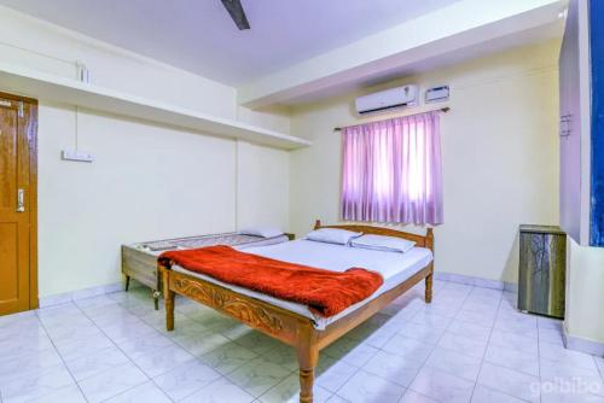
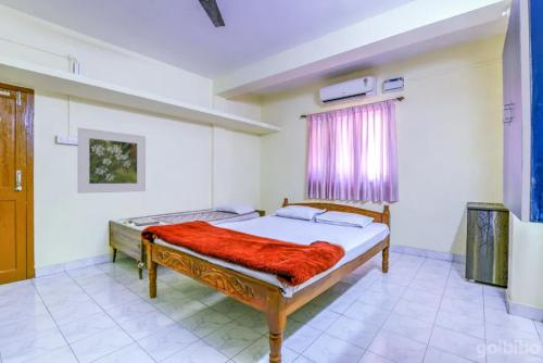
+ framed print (114, 162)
